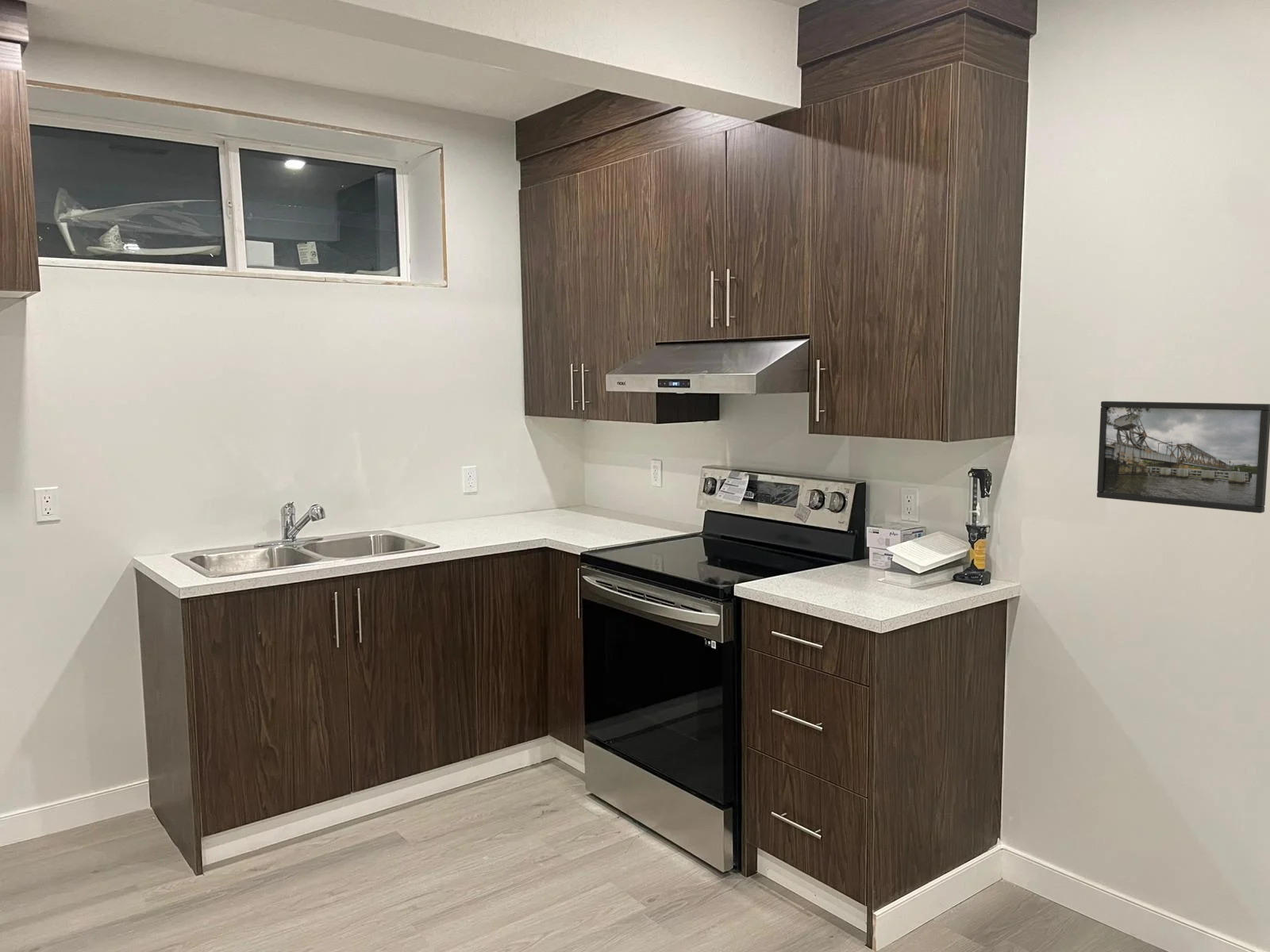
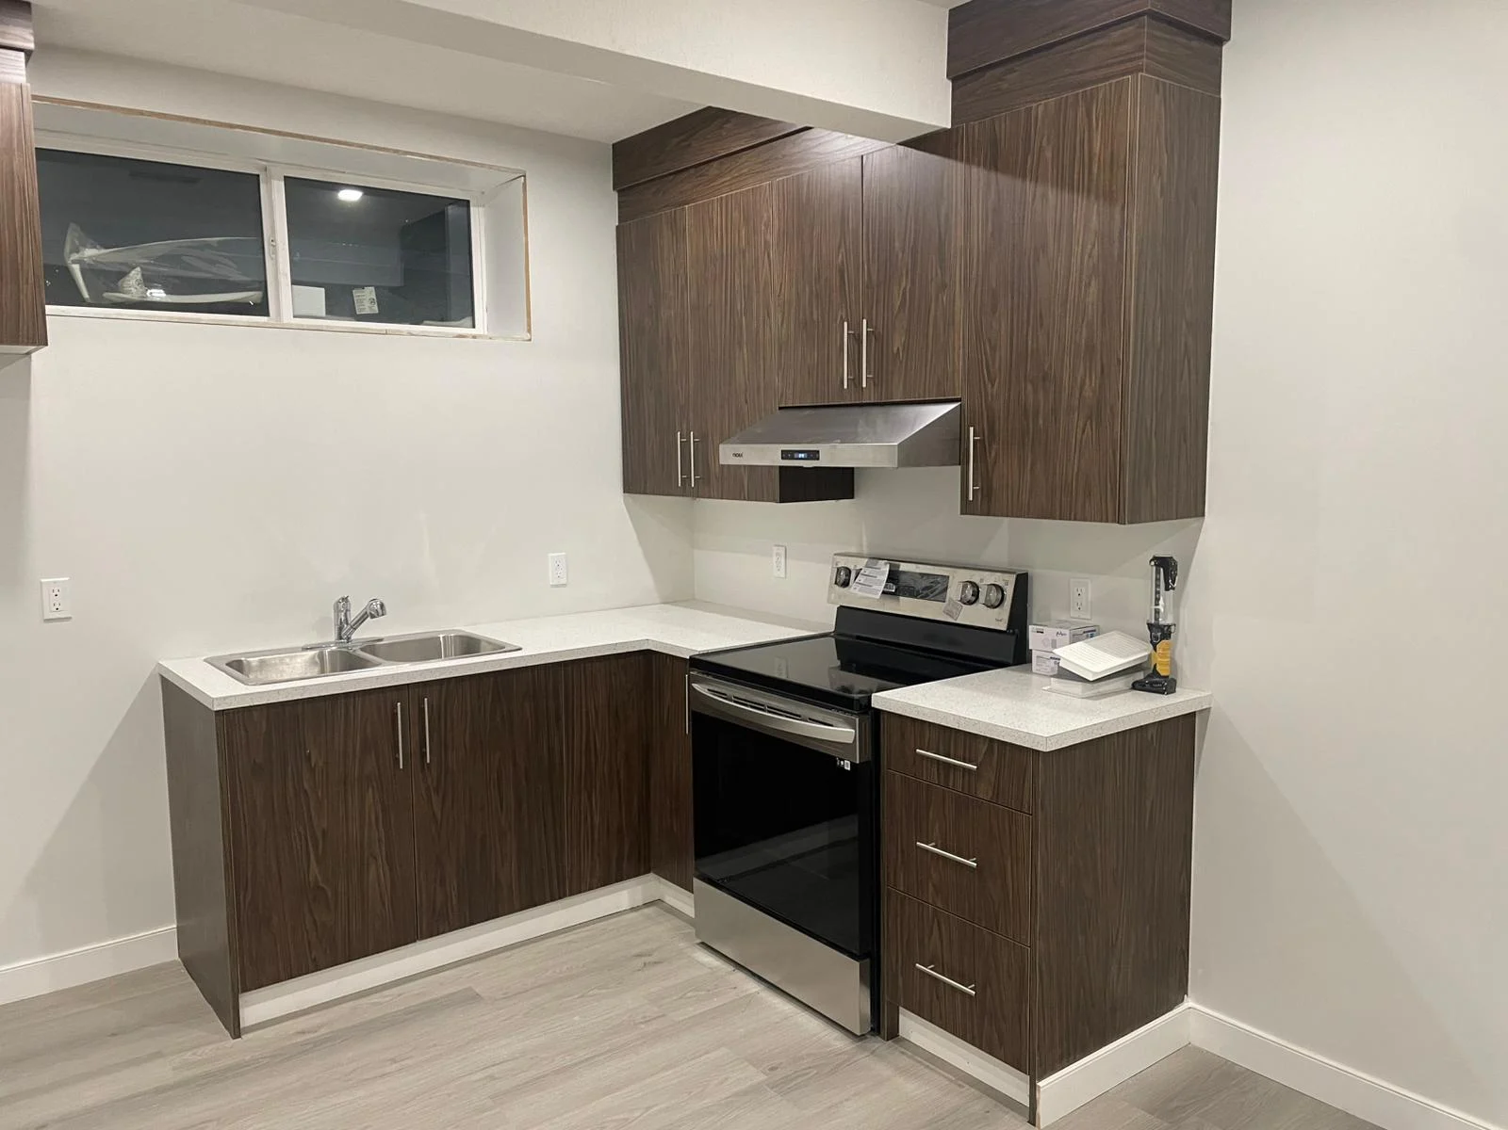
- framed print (1178, 454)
